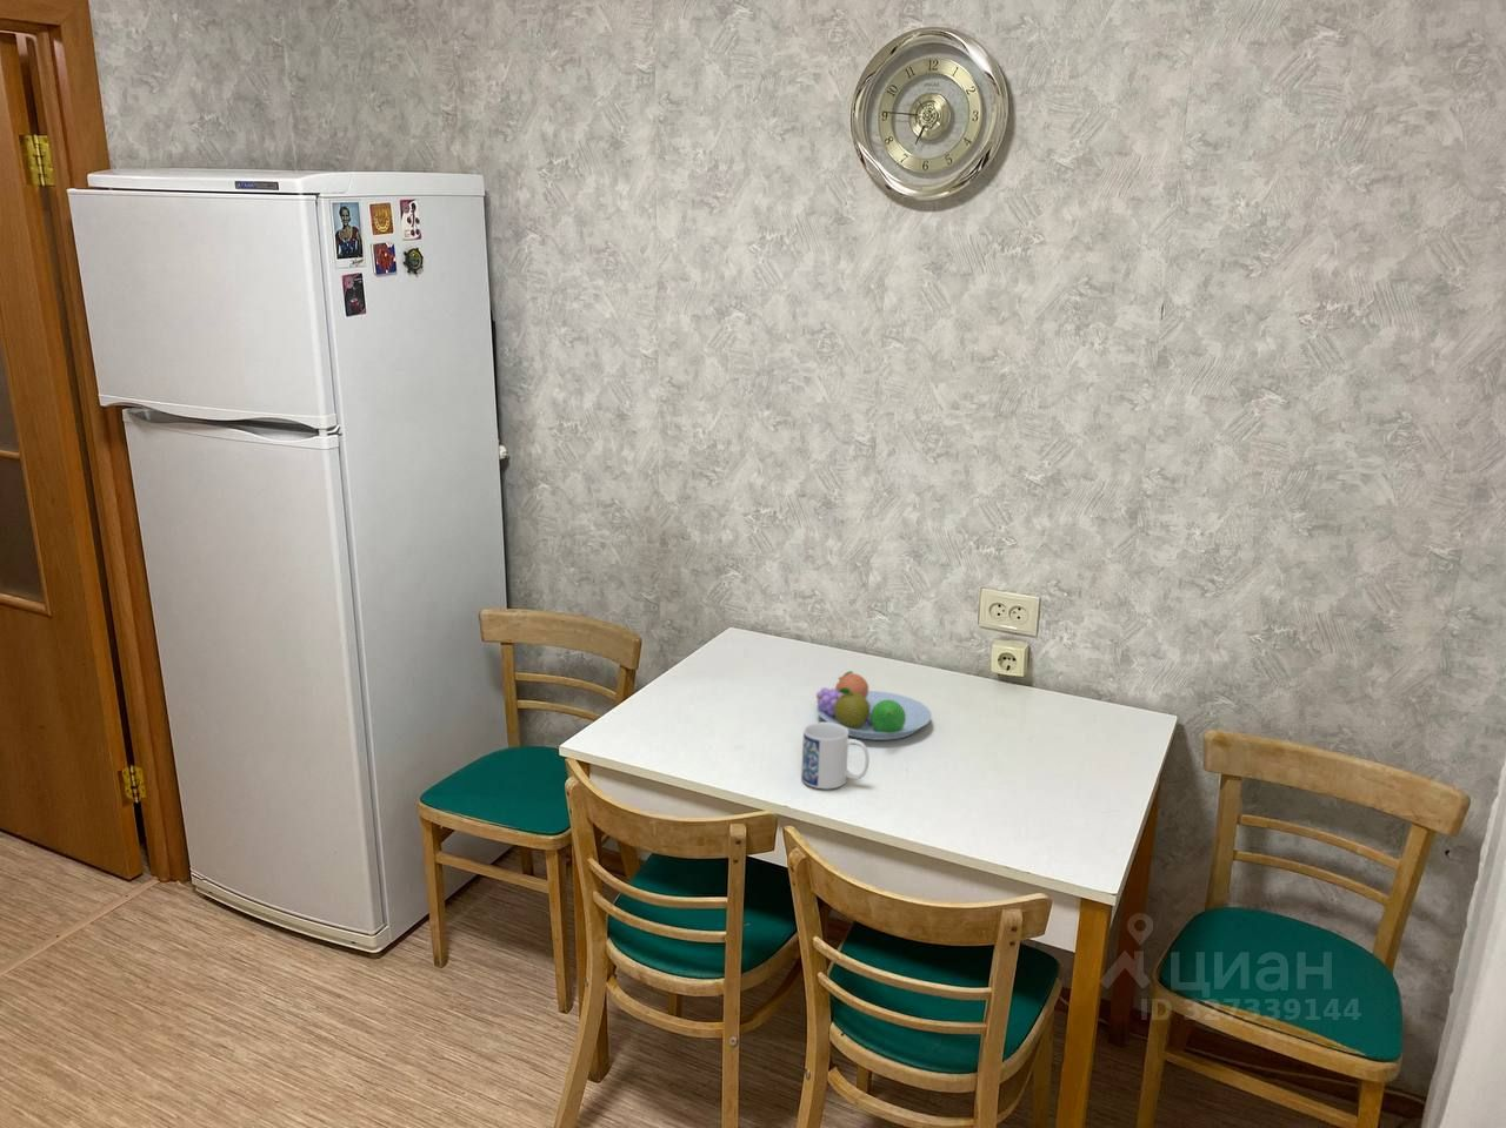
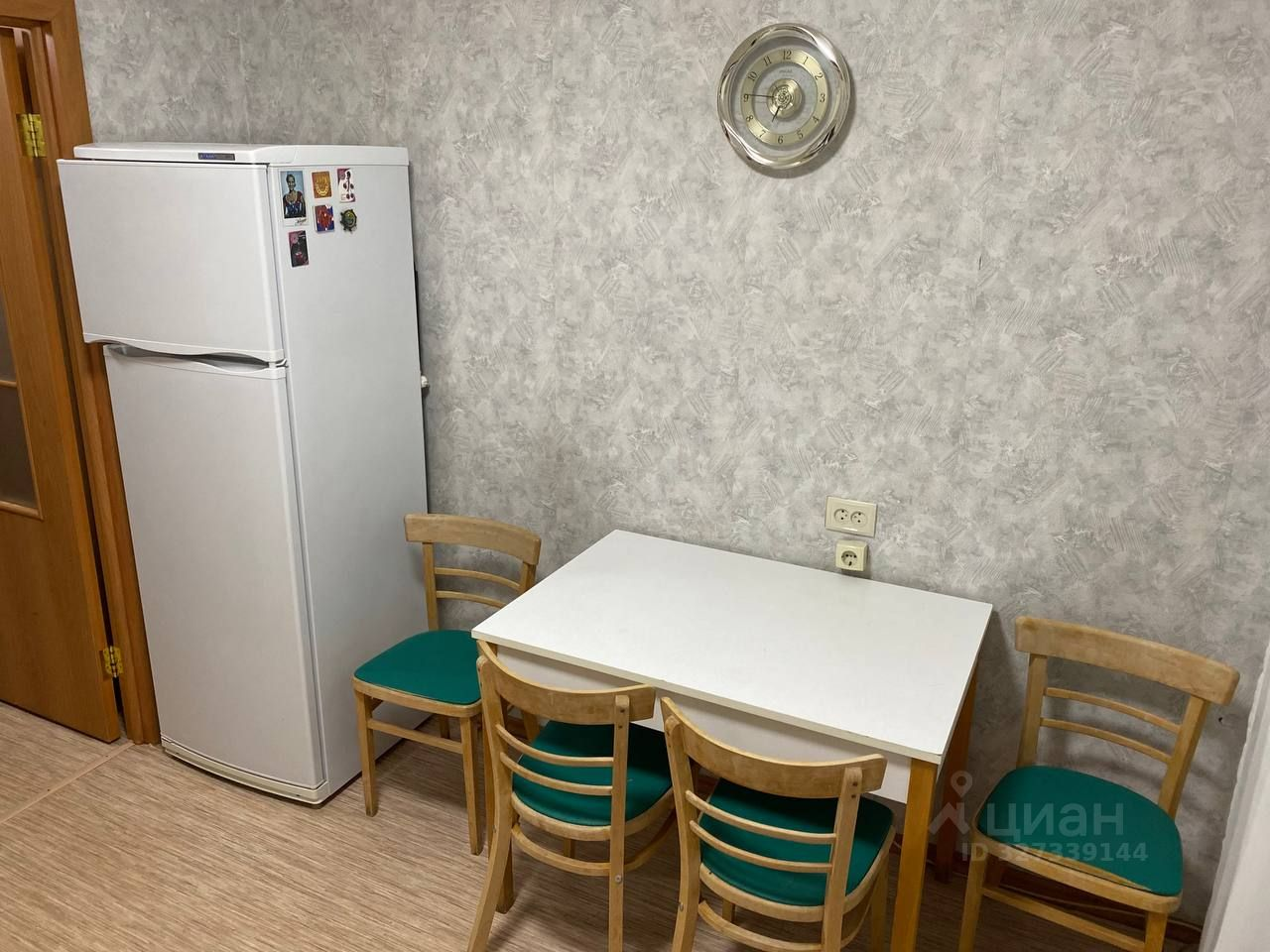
- mug (835, 756)
- fruit bowl (873, 701)
